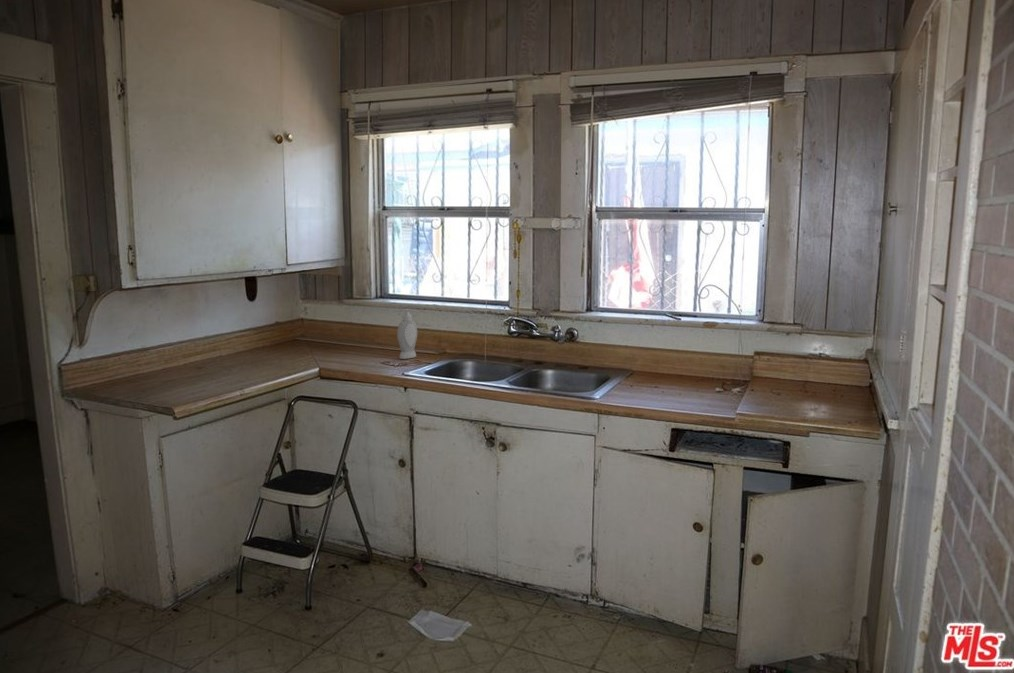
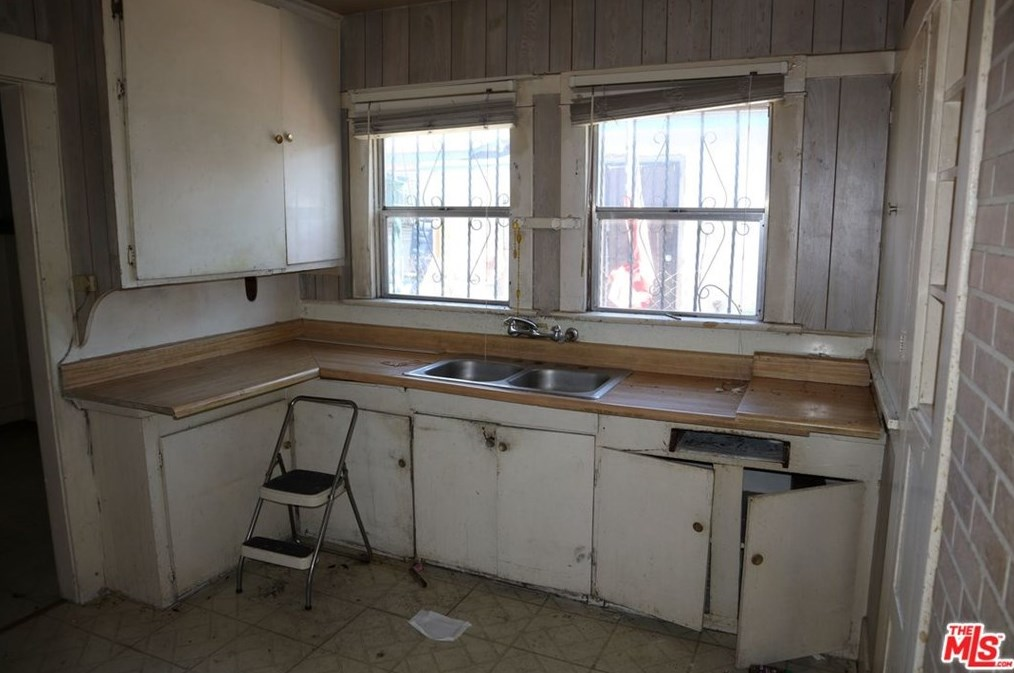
- soap bottle (409, 333)
